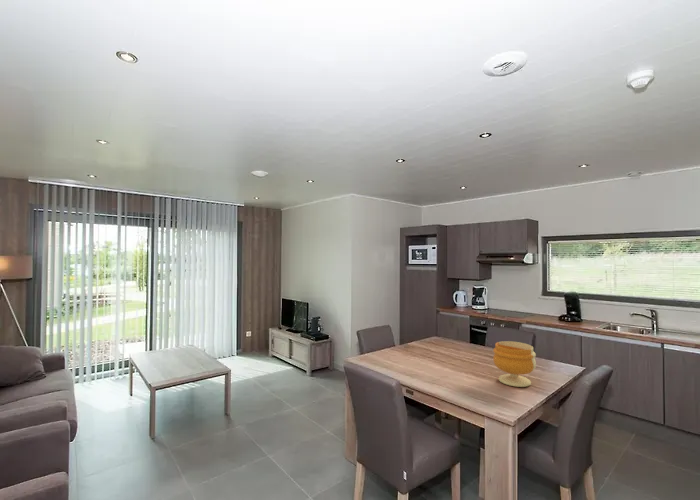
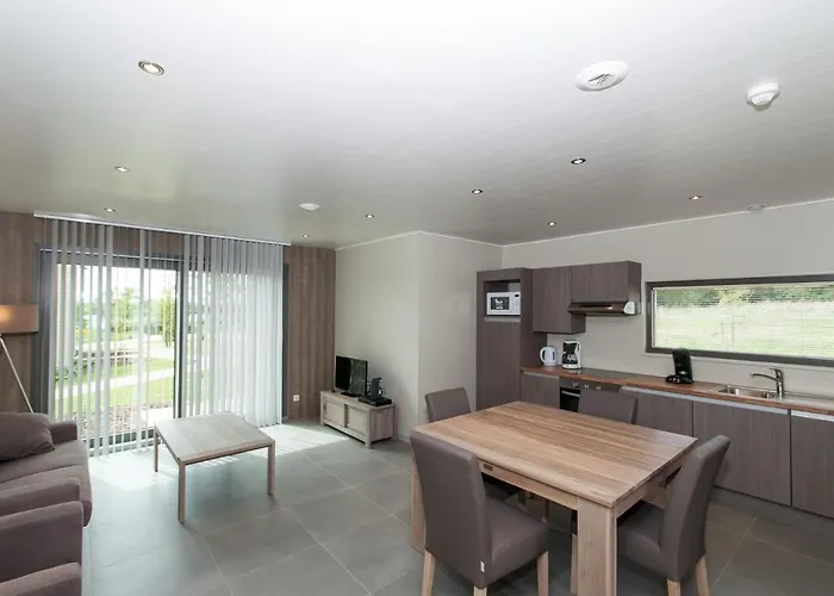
- footed bowl (514, 363)
